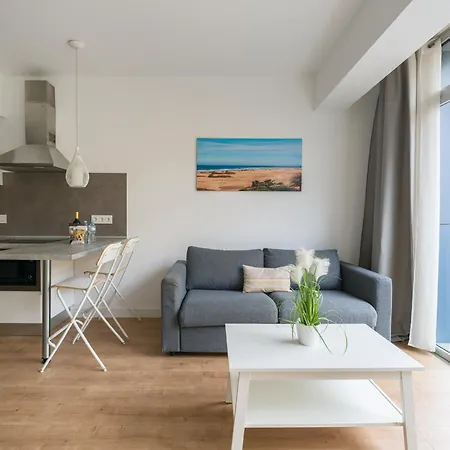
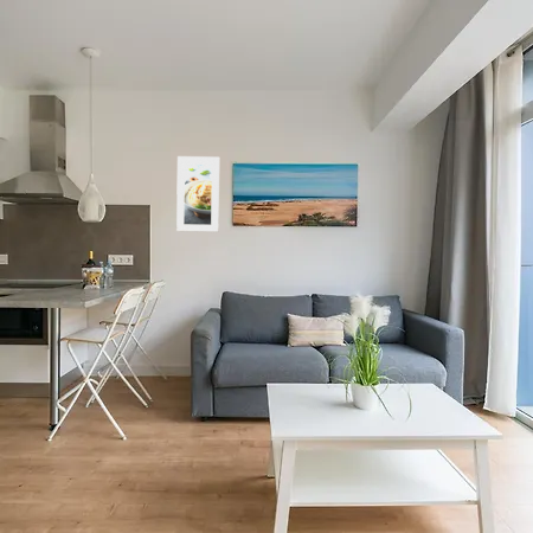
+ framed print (198, 194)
